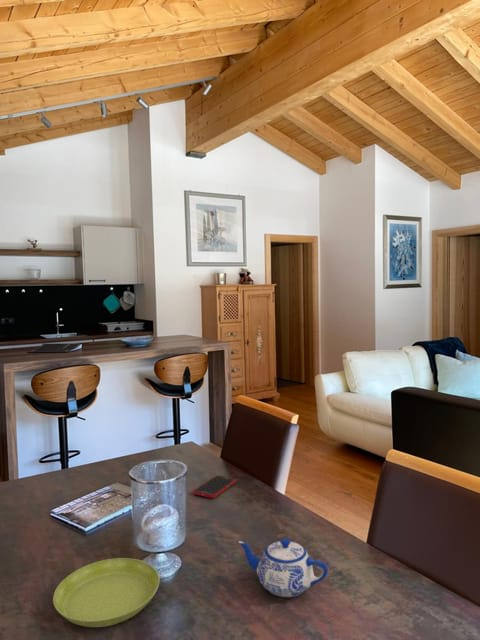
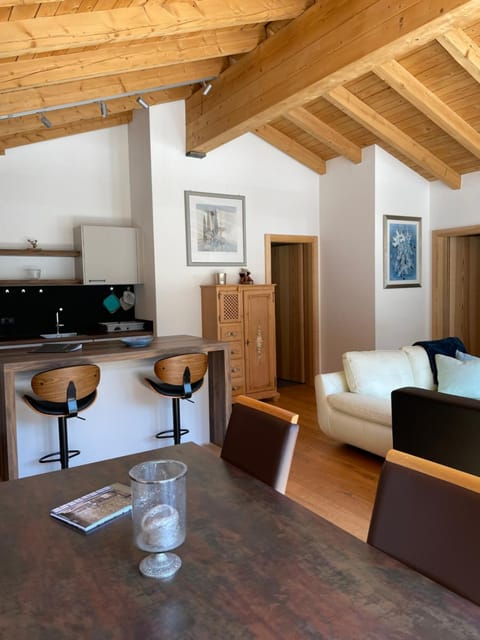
- saucer (108, 593)
- teapot (281, 561)
- cell phone (215, 486)
